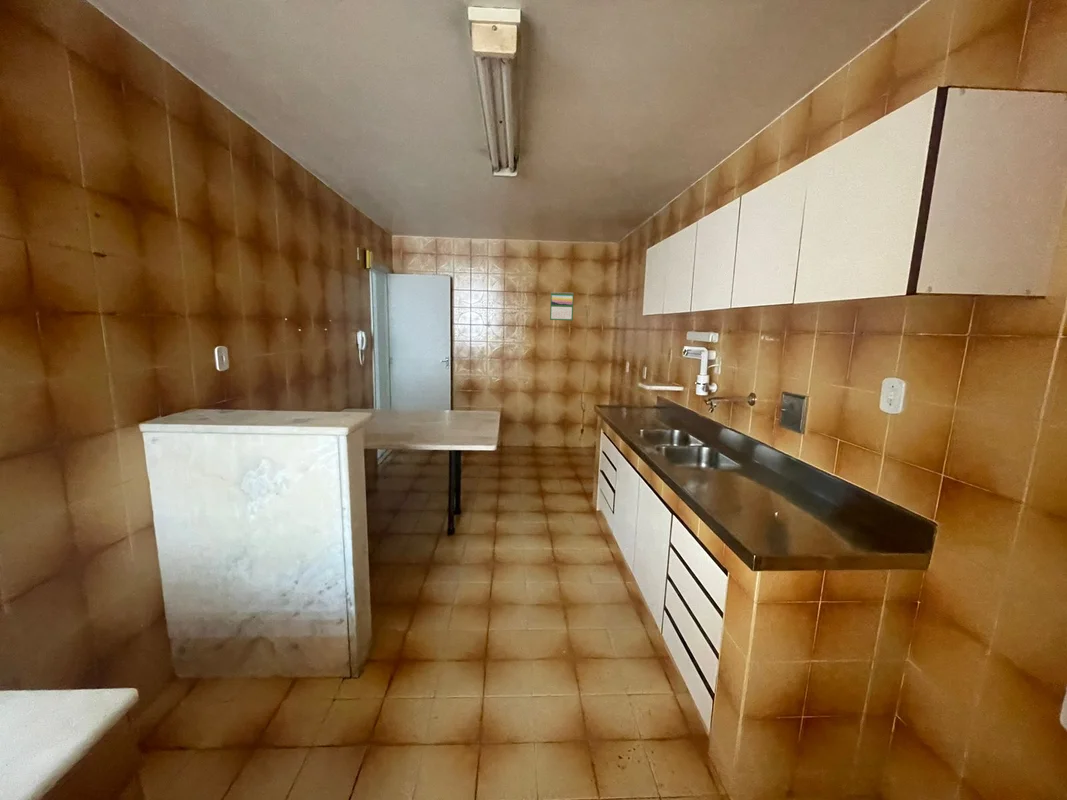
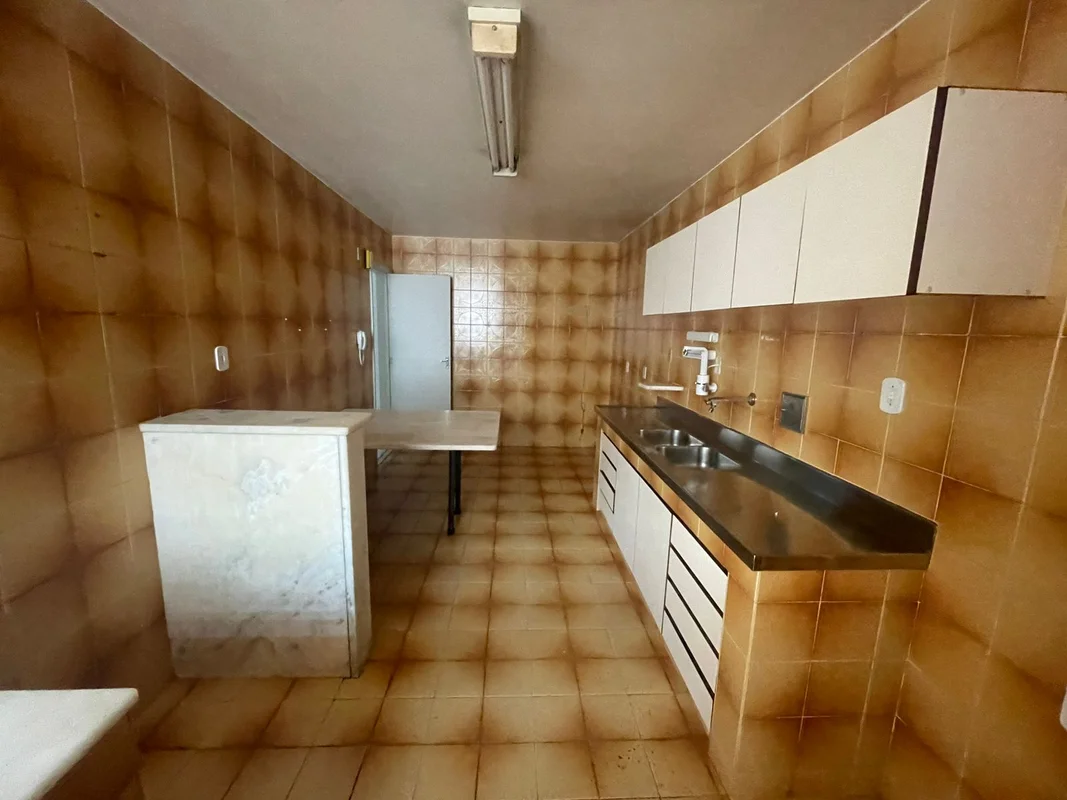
- calendar (561, 306)
